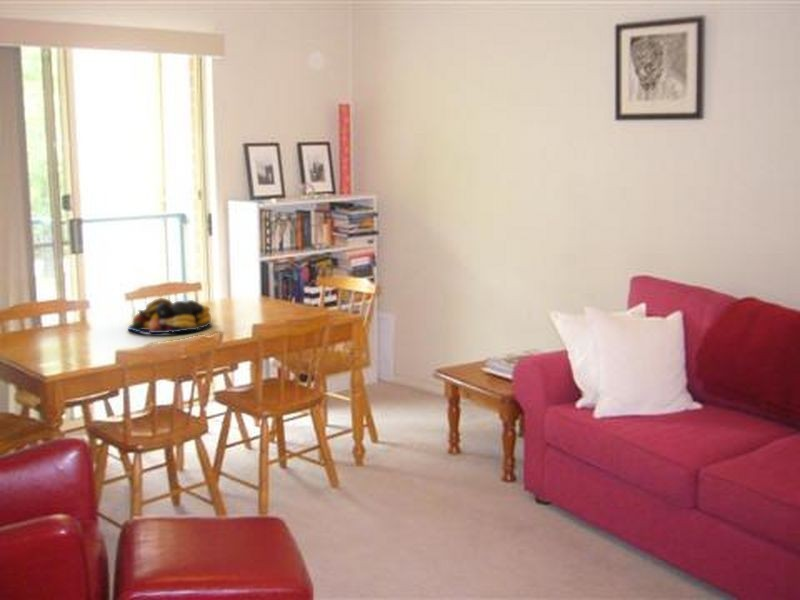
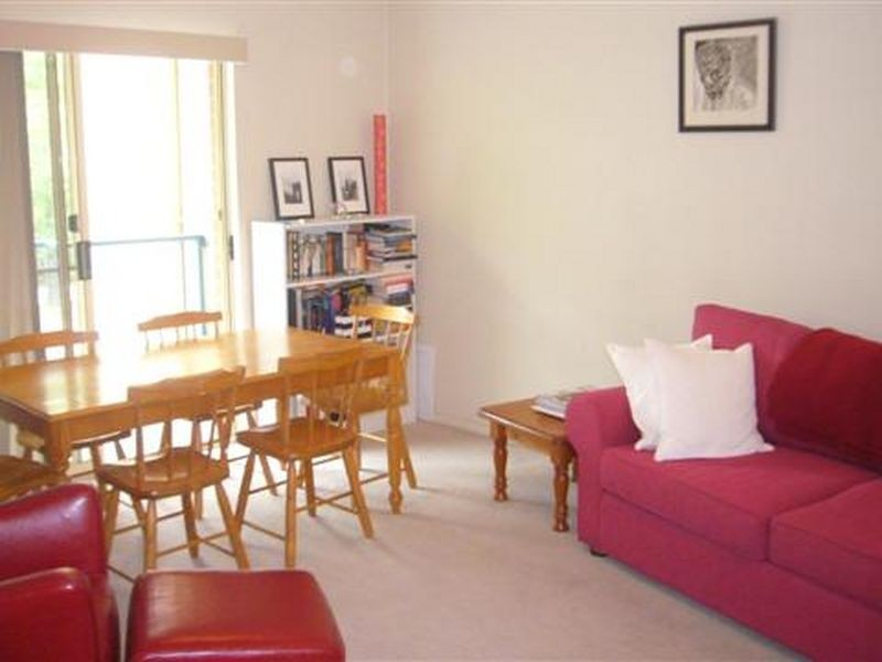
- fruit bowl (168, 312)
